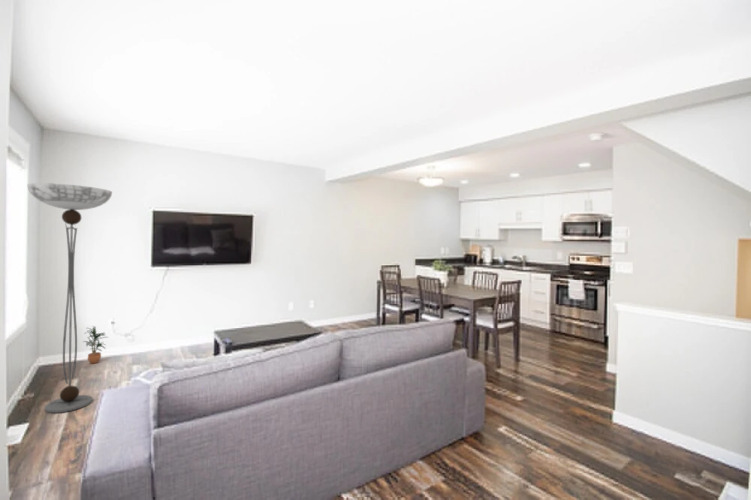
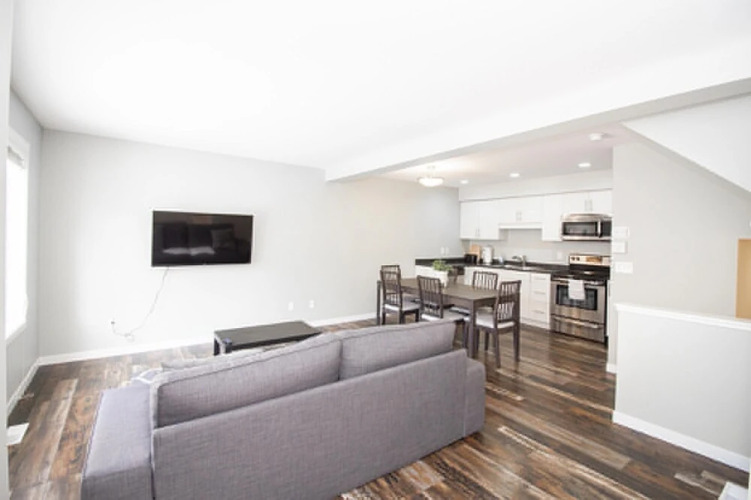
- floor lamp (70, 296)
- potted plant (96, 344)
